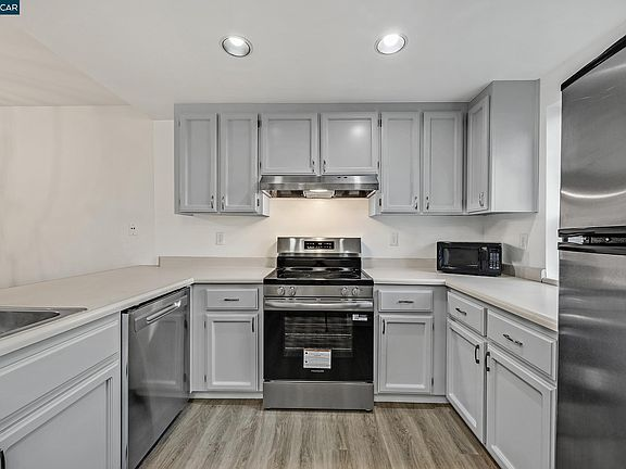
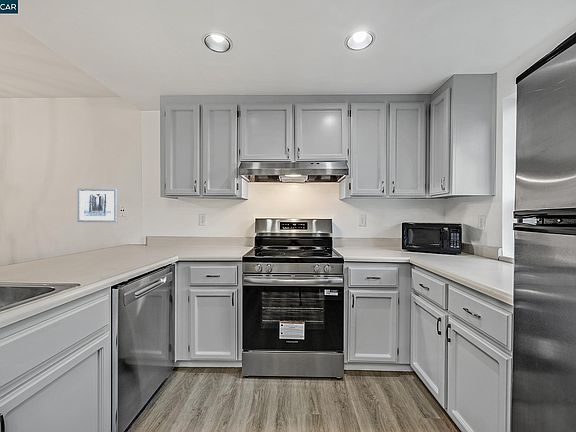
+ wall art (97, 205)
